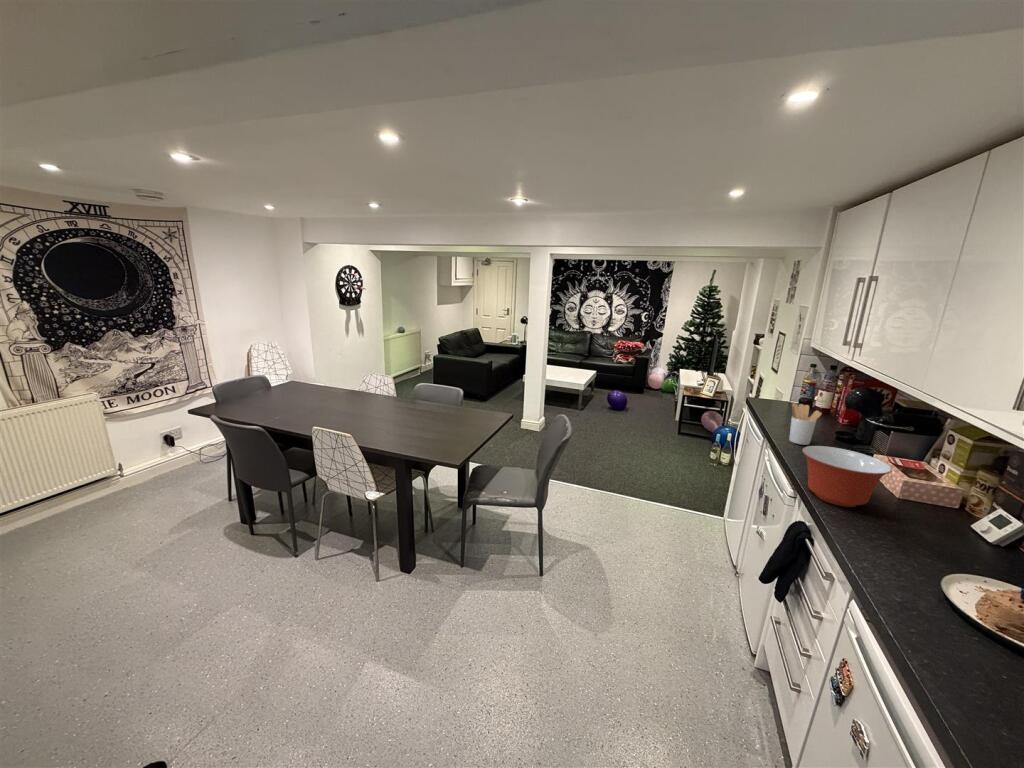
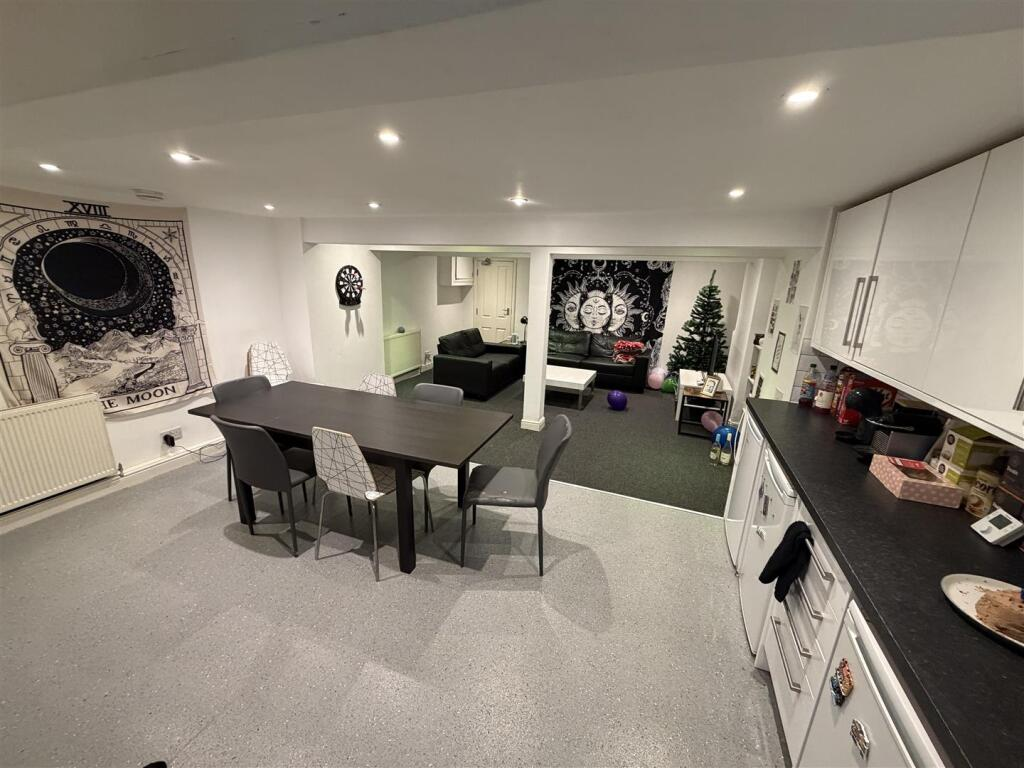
- utensil holder (801, 422)
- mixing bowl (840, 478)
